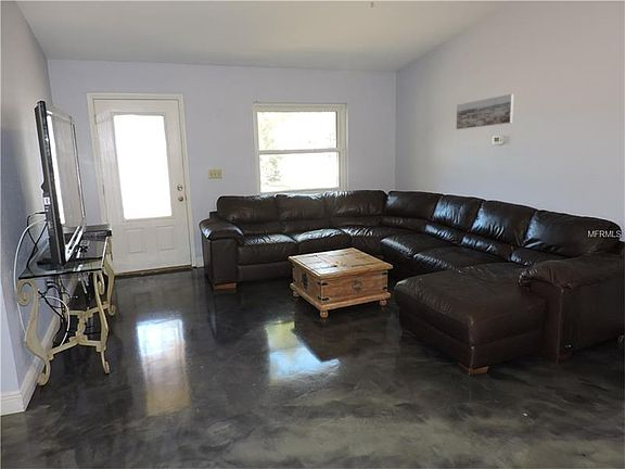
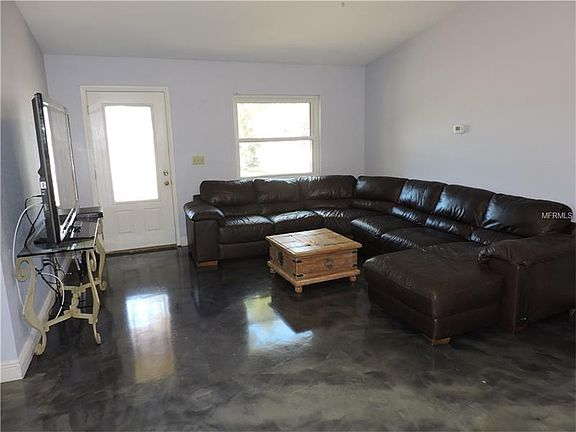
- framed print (482, 113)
